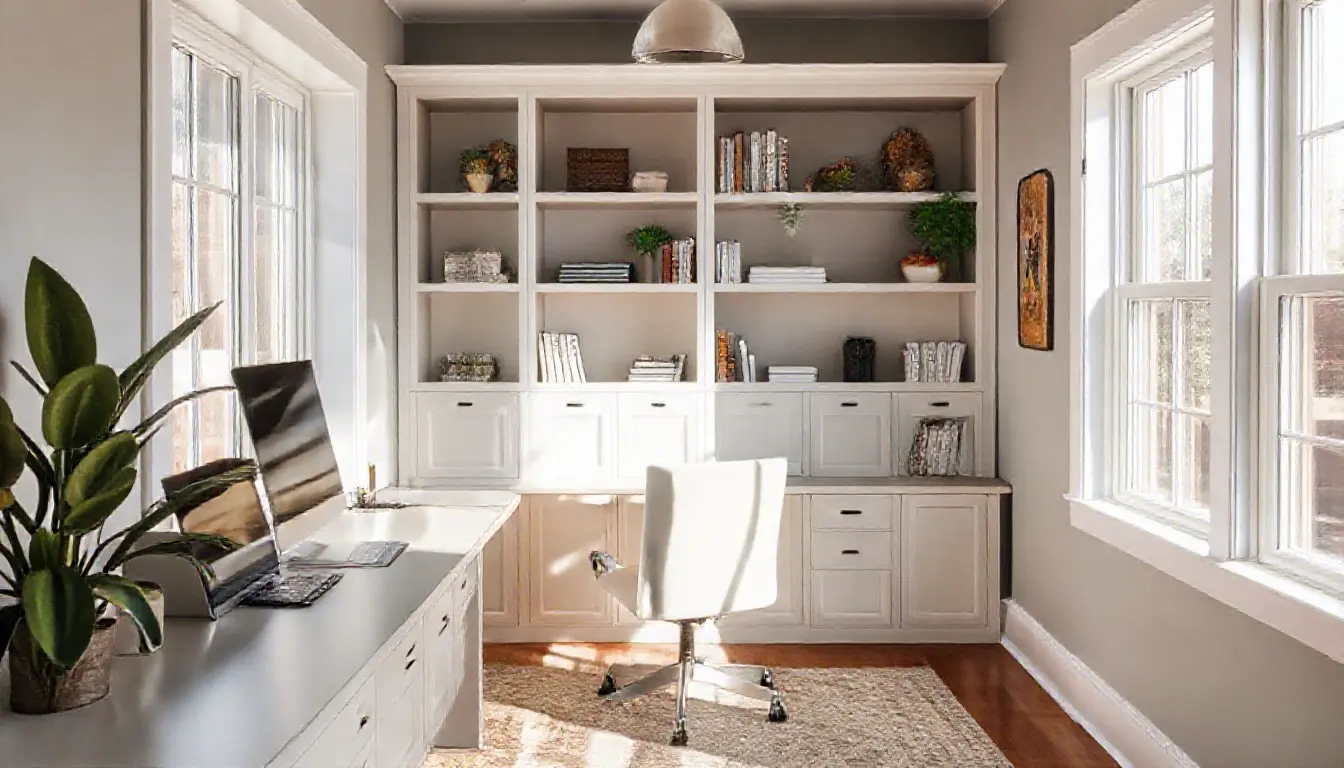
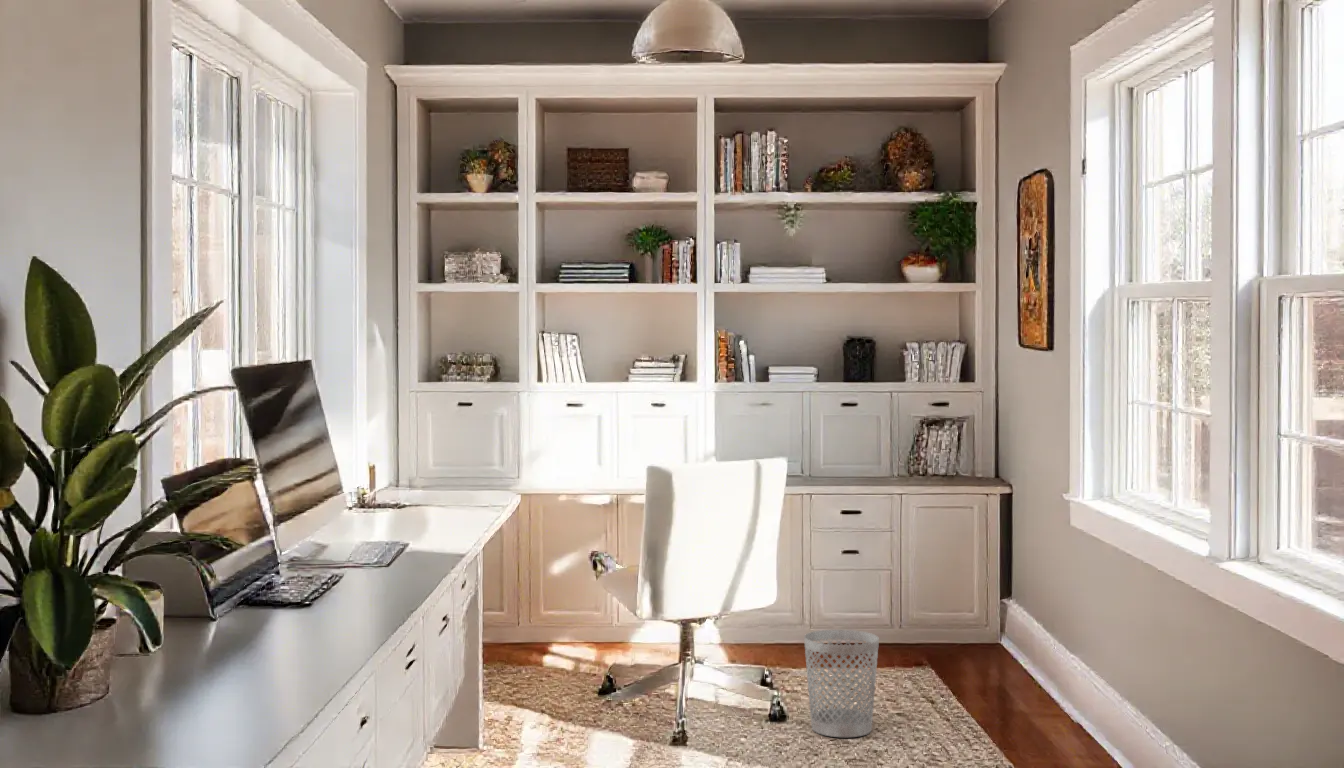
+ wastebasket (841, 683)
